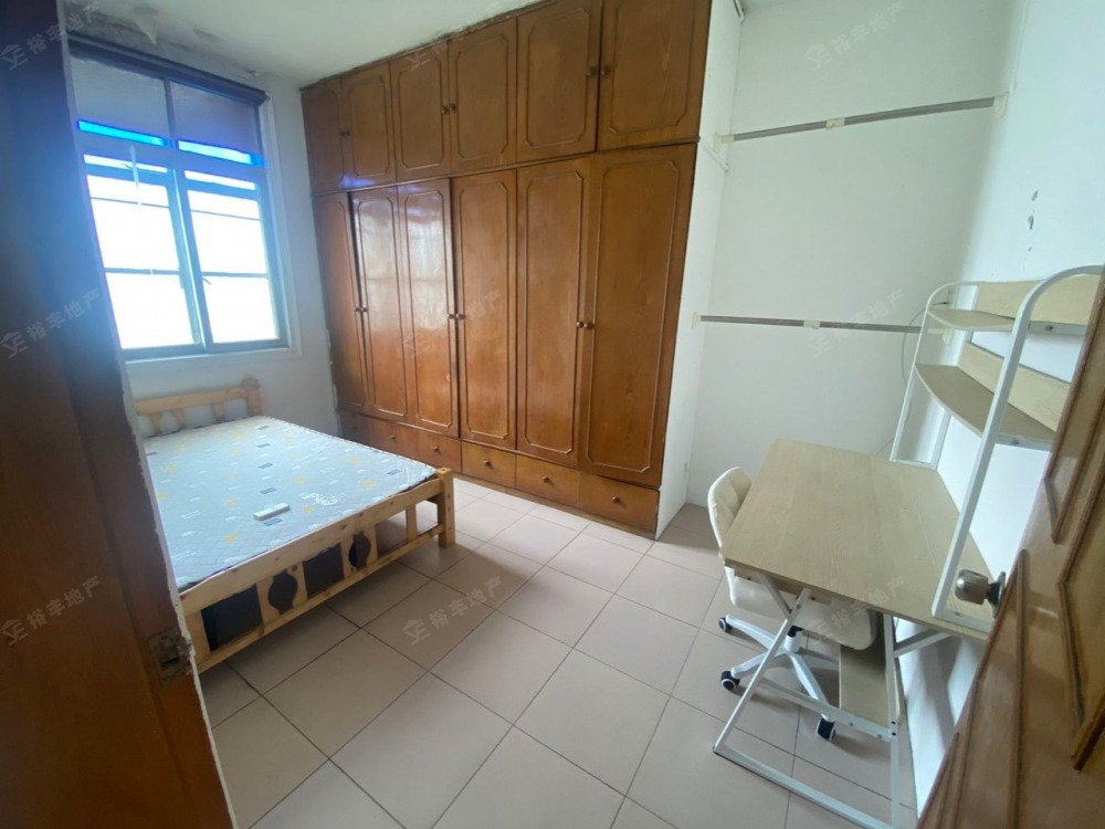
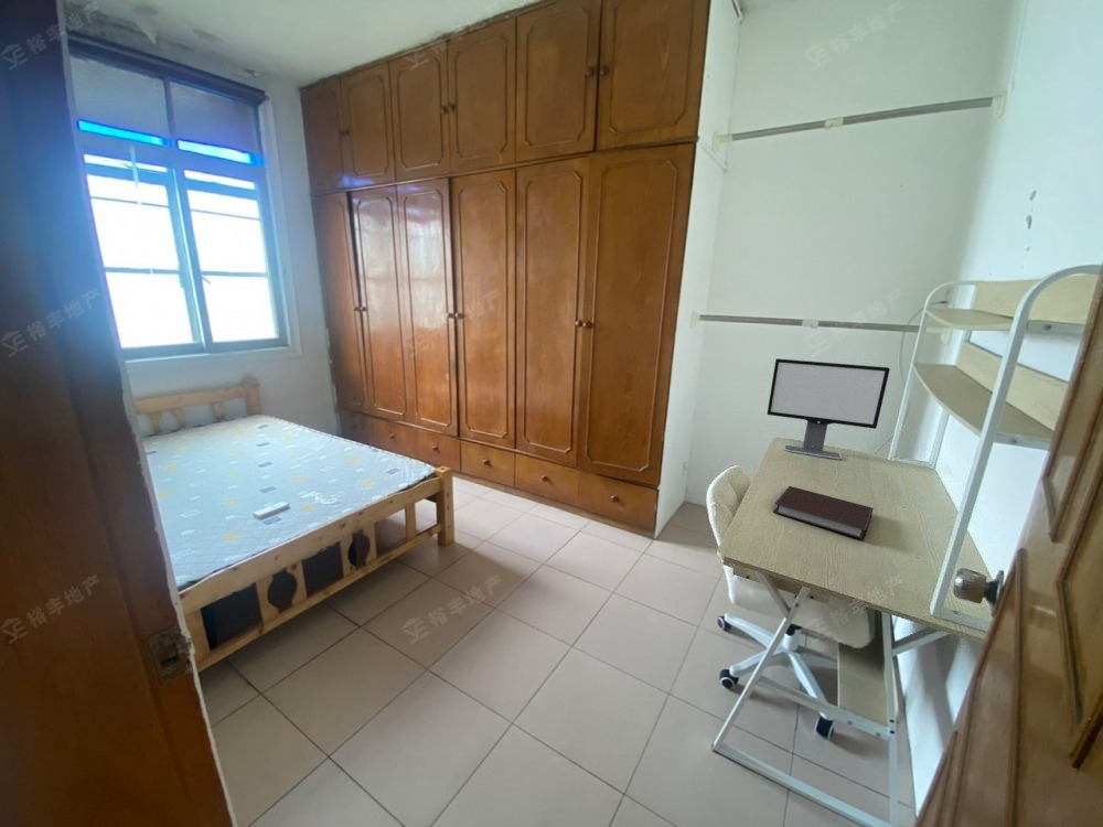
+ computer monitor (821, 408)
+ notebook (823, 509)
